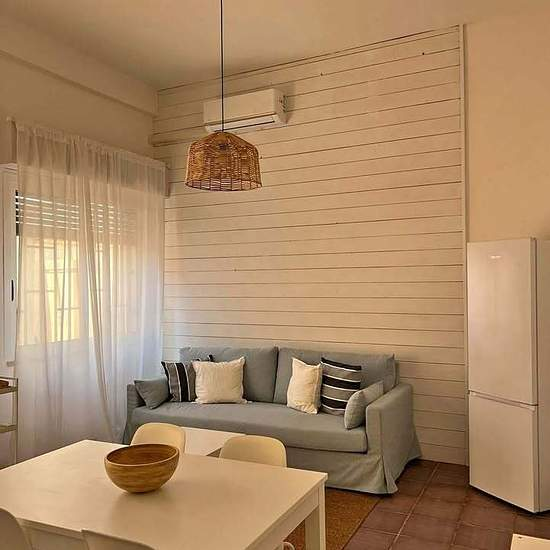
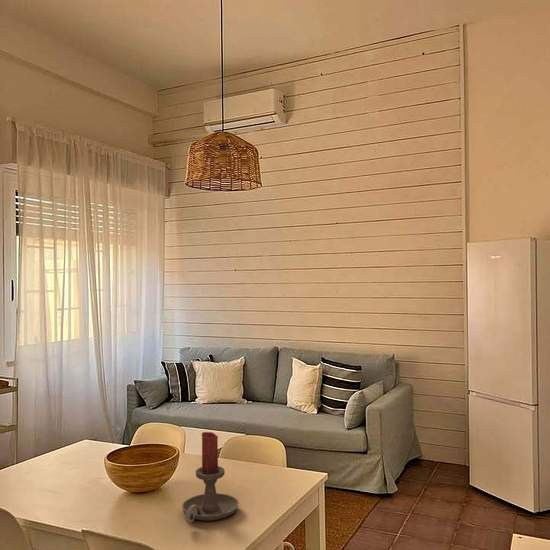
+ candle holder (206, 474)
